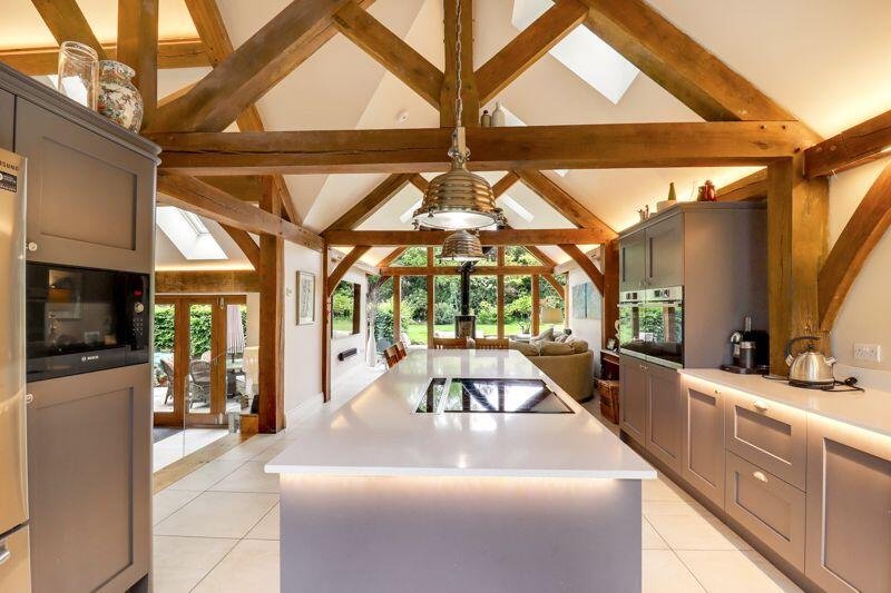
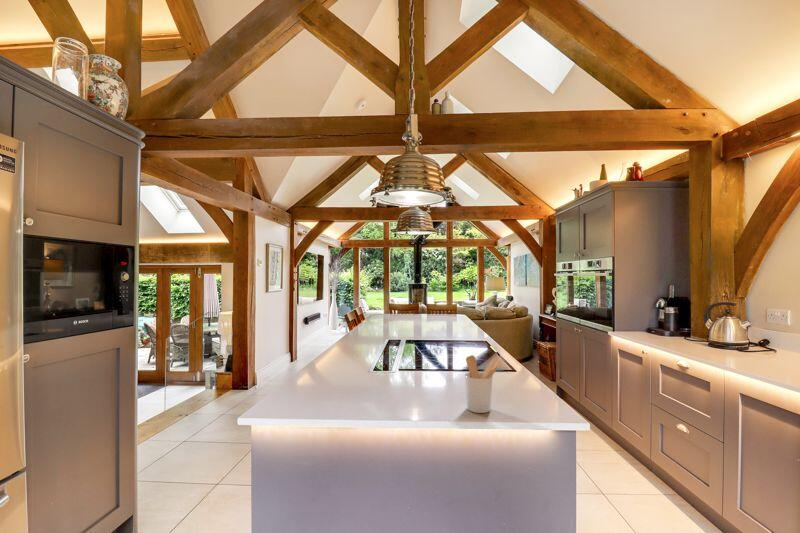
+ utensil holder (484, 382)
